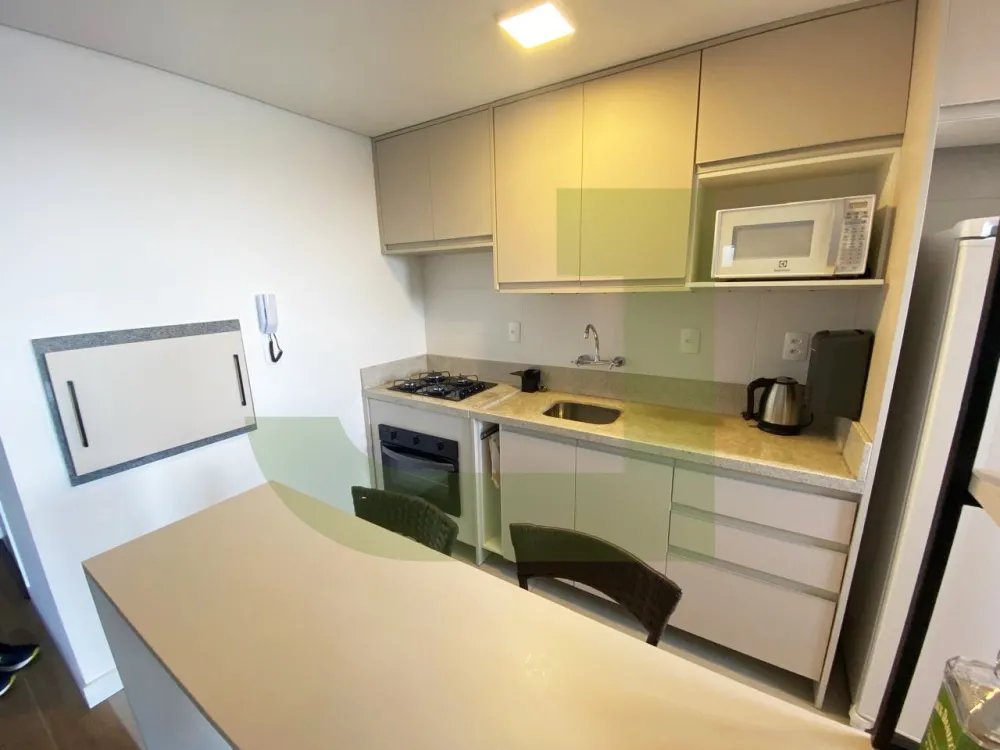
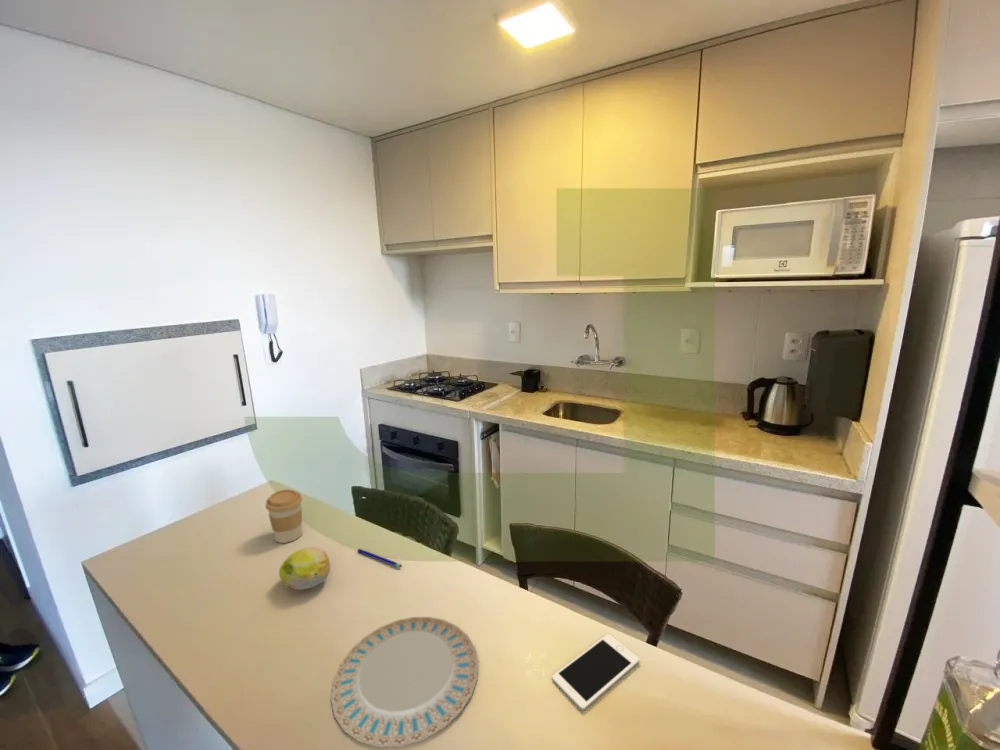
+ coffee cup (286, 515)
+ fruit (303, 567)
+ pen (379, 558)
+ cell phone (596, 668)
+ chinaware (407, 669)
